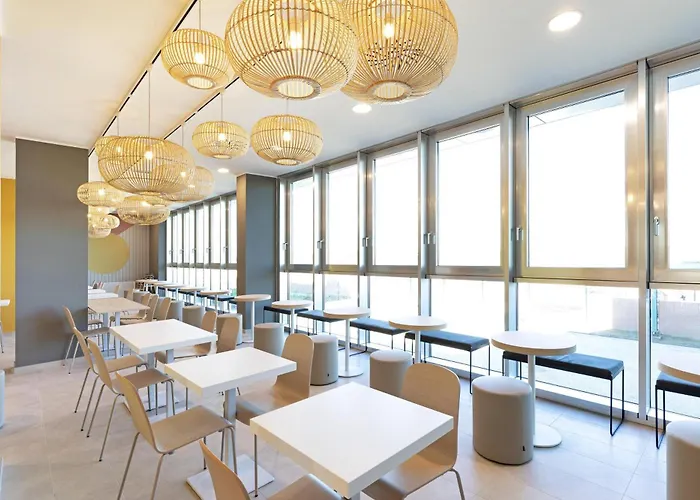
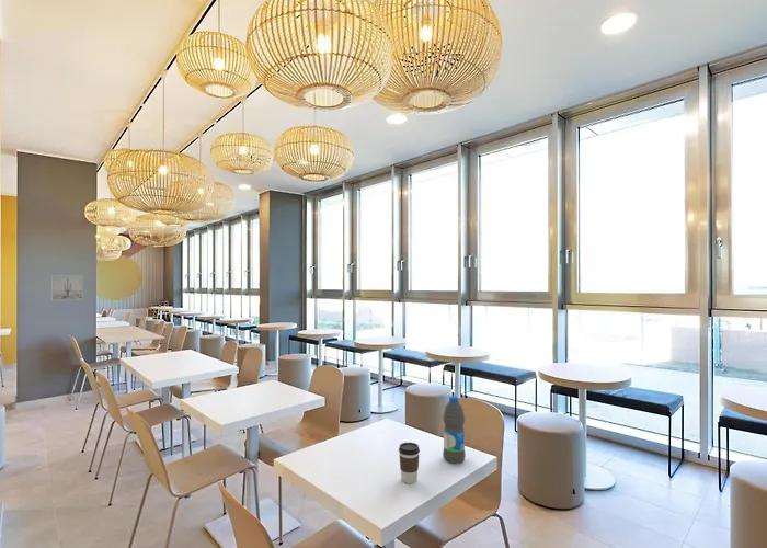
+ wall art (67, 287)
+ coffee cup (409, 463)
+ water bottle (454, 427)
